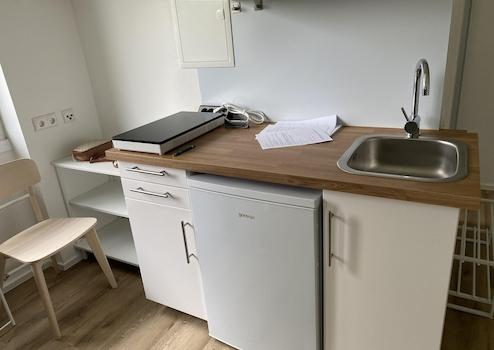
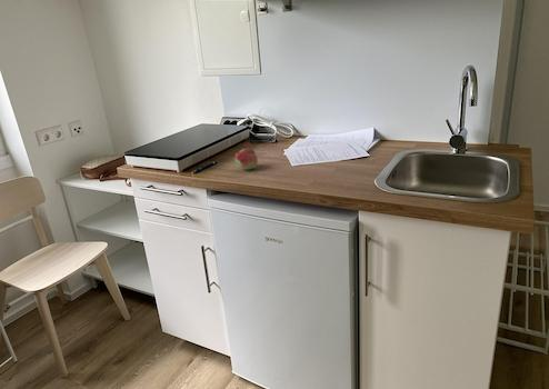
+ fruit (246, 158)
